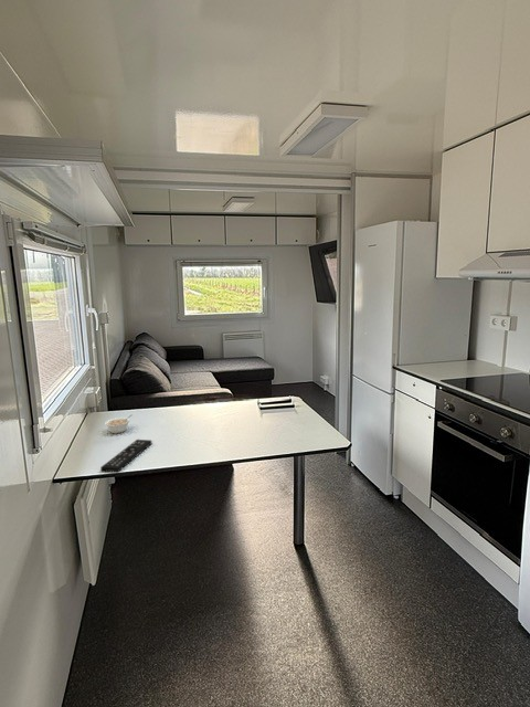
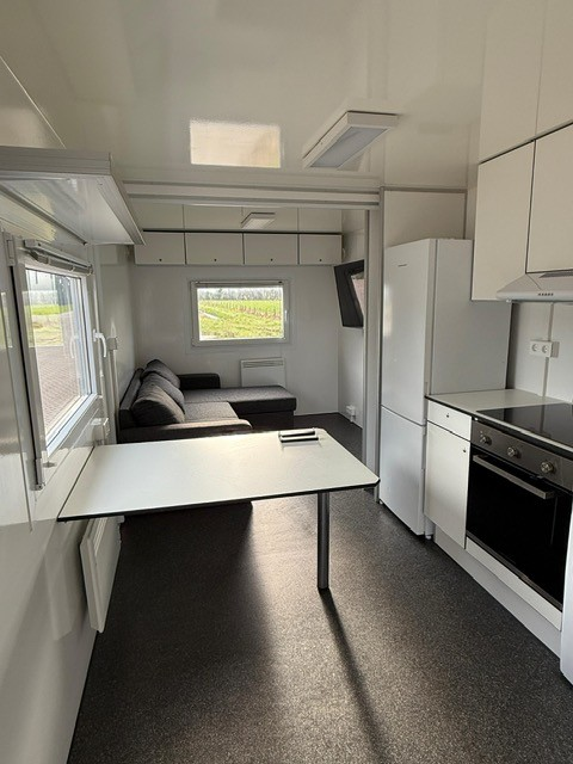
- legume (118, 424)
- remote control (128, 453)
